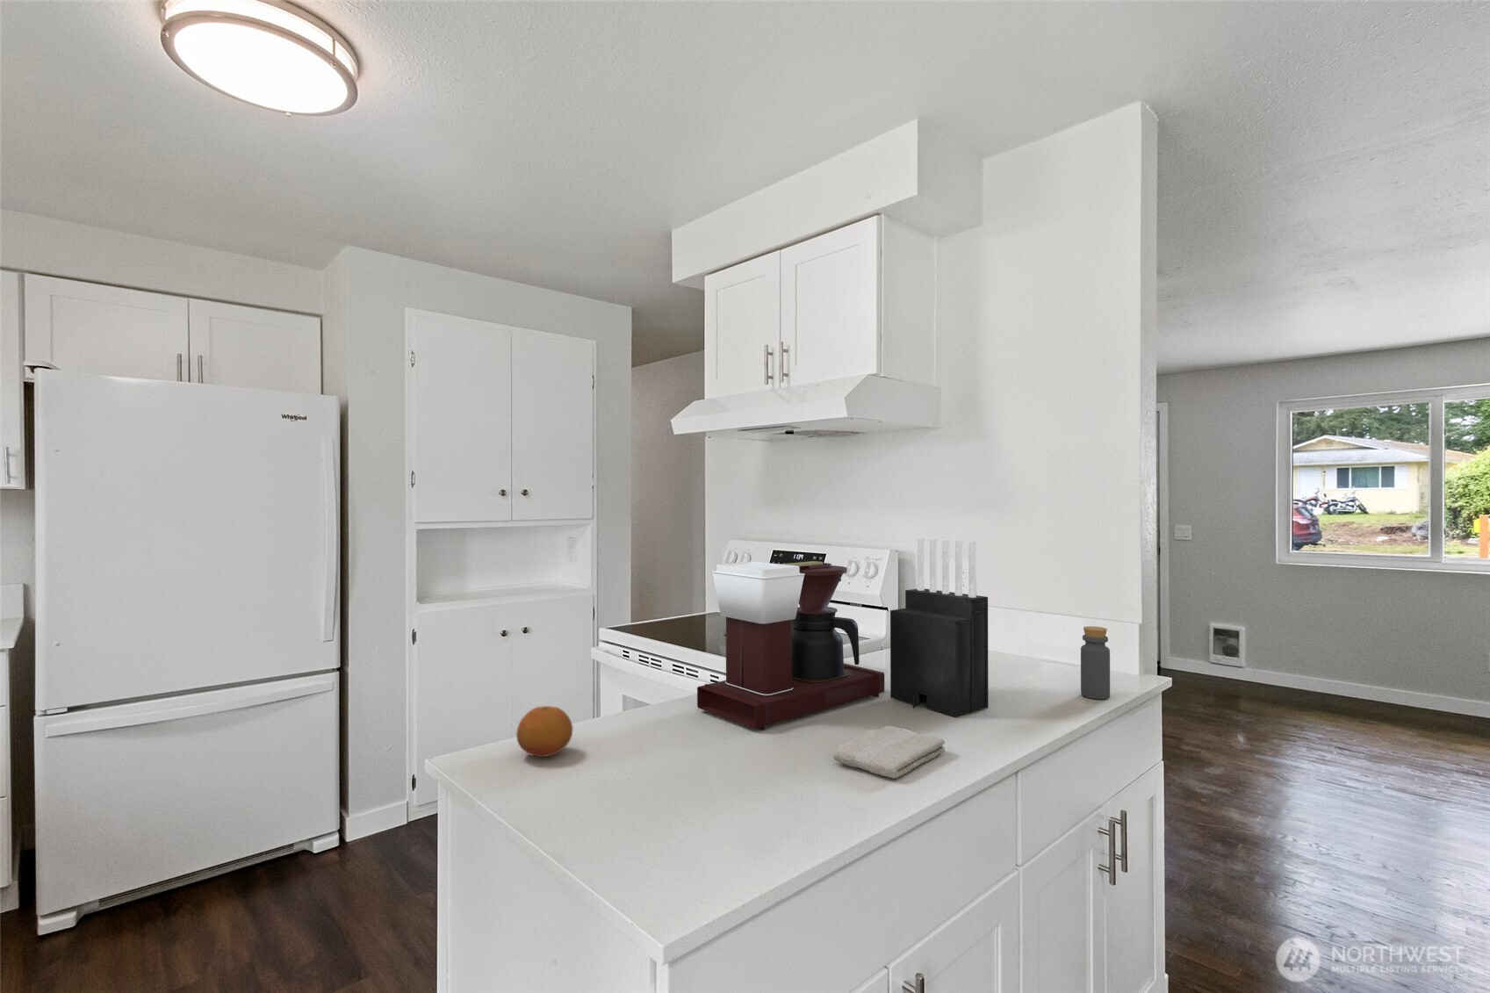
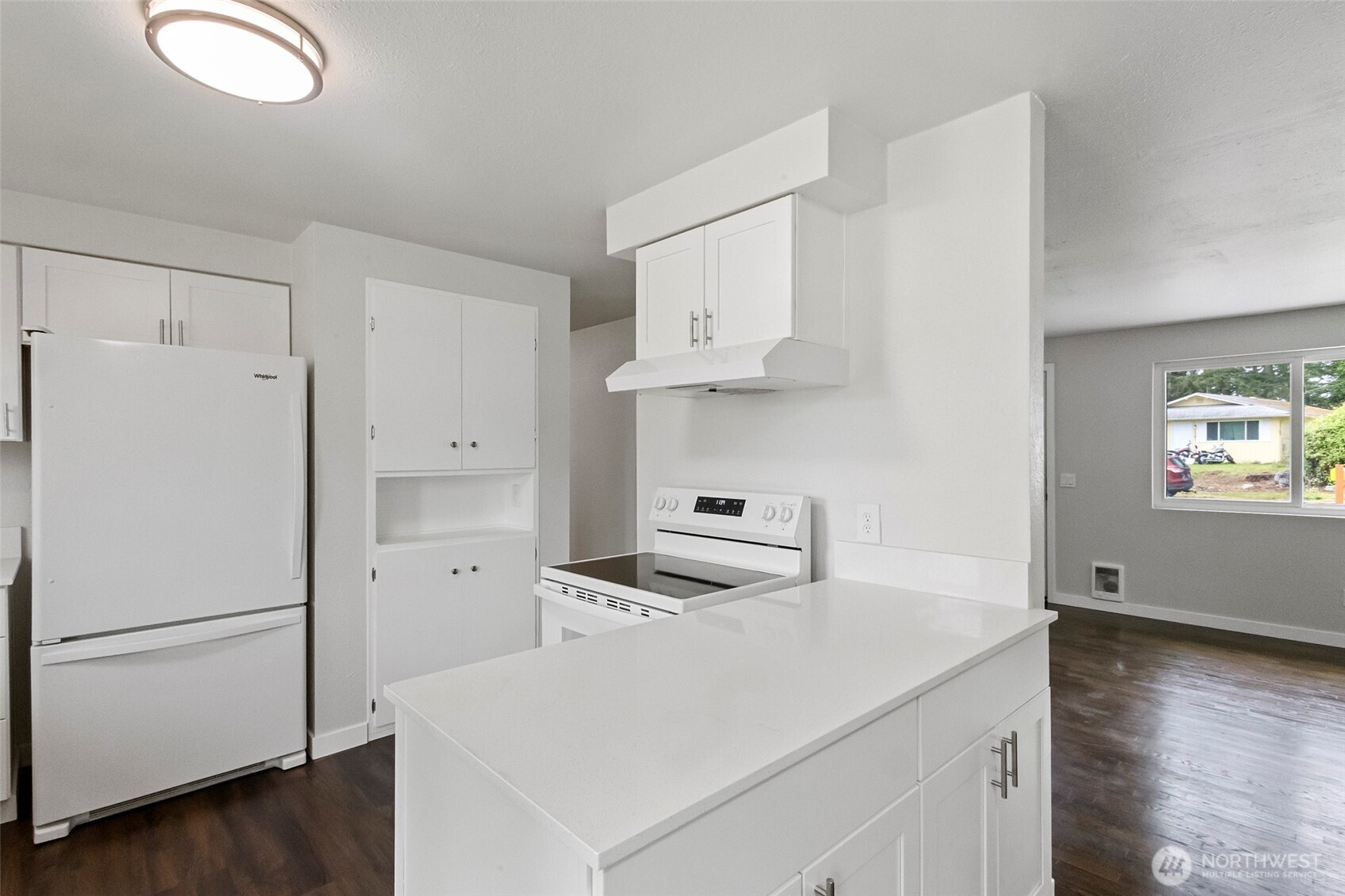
- knife block (934, 622)
- washcloth (891, 749)
- fruit (544, 730)
- coffee maker (793, 632)
- bottle (1095, 662)
